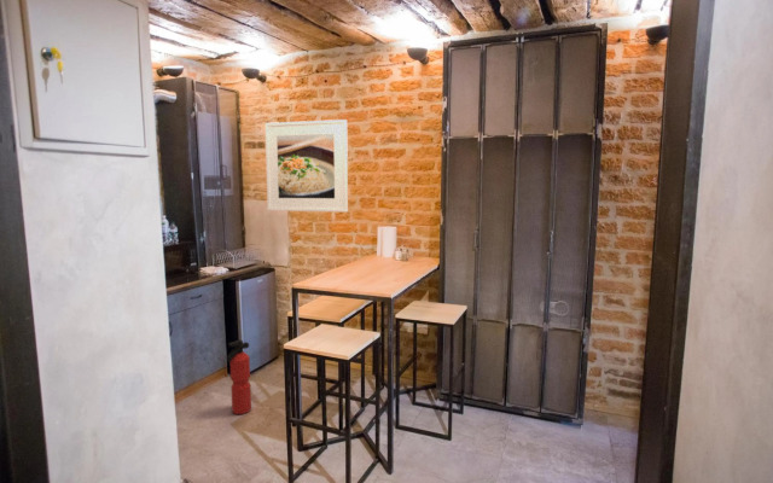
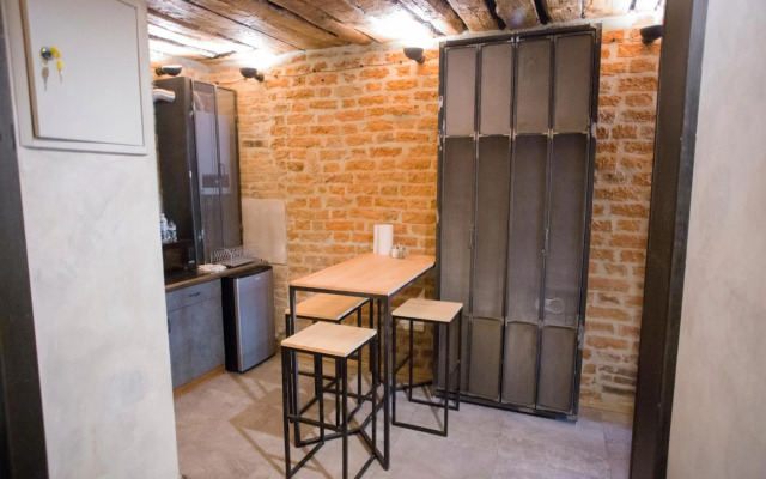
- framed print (306, 167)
- fire extinguisher (239, 376)
